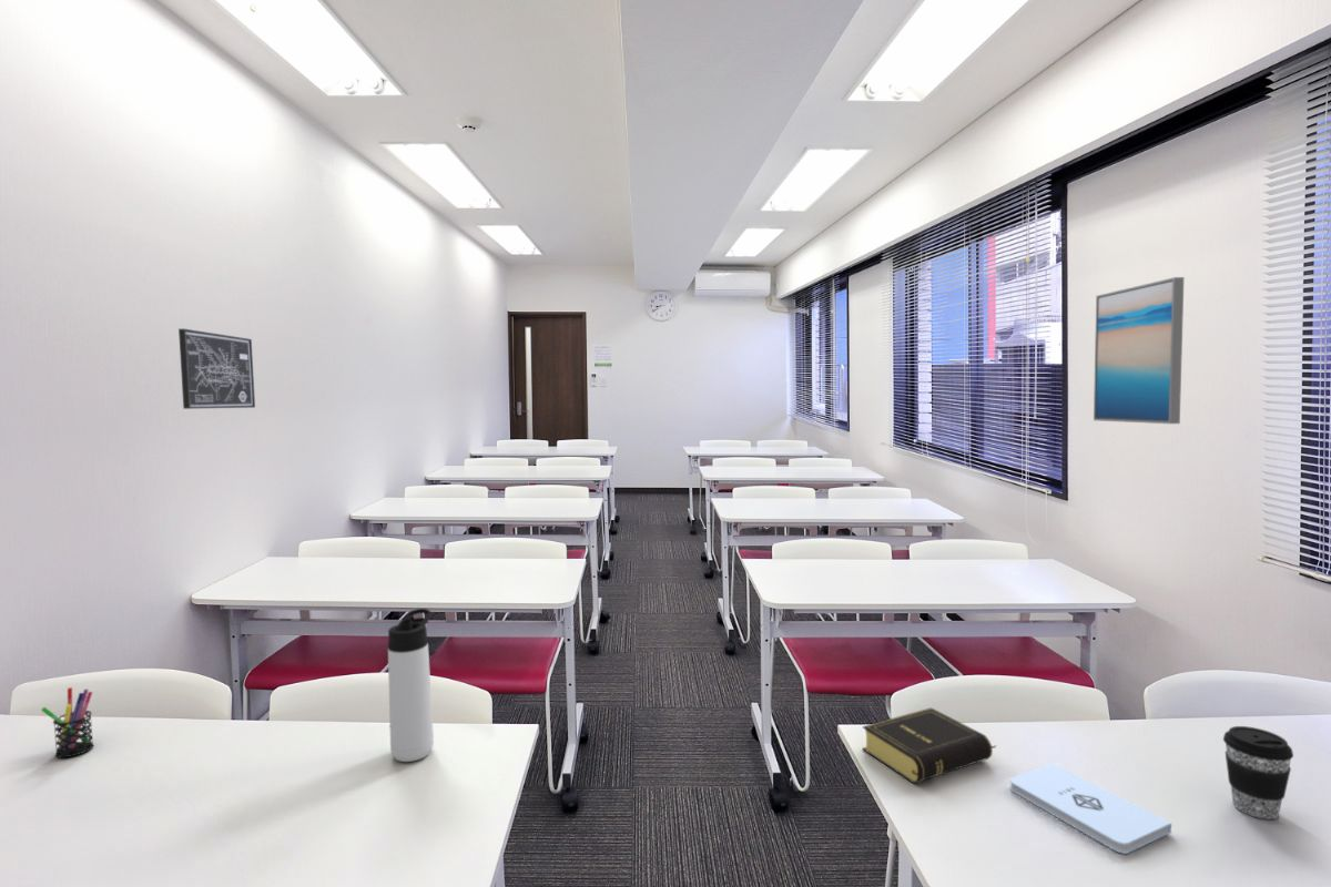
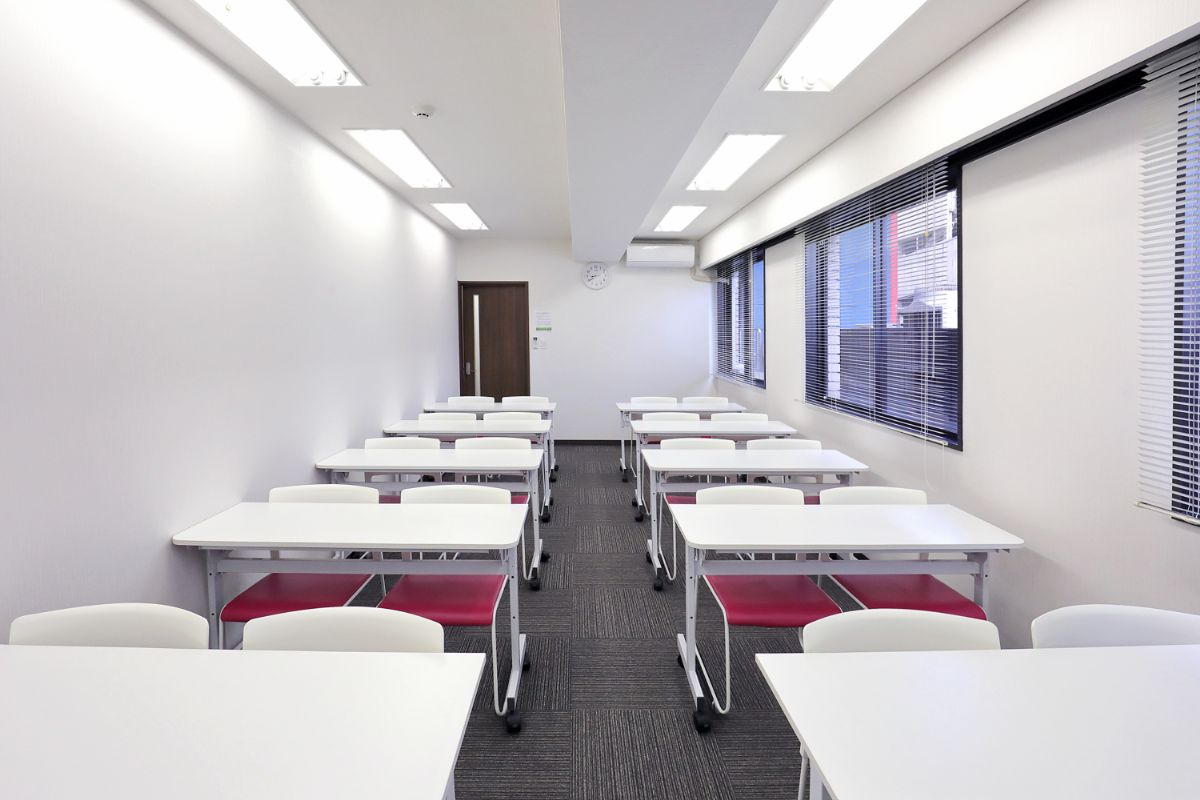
- coffee cup (1256, 773)
- notepad (1084, 804)
- thermos bottle (414, 683)
- book (928, 743)
- wall art (220, 370)
- pen holder (68, 722)
- wall art (1135, 355)
